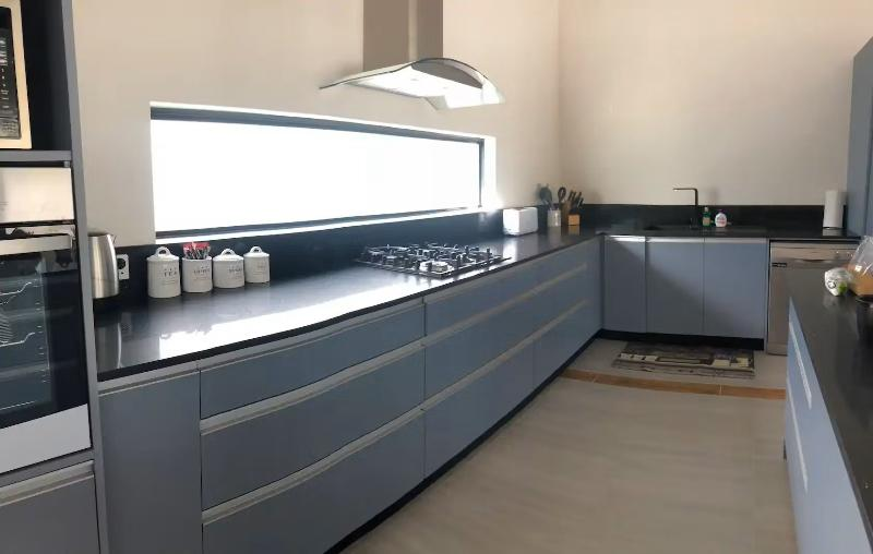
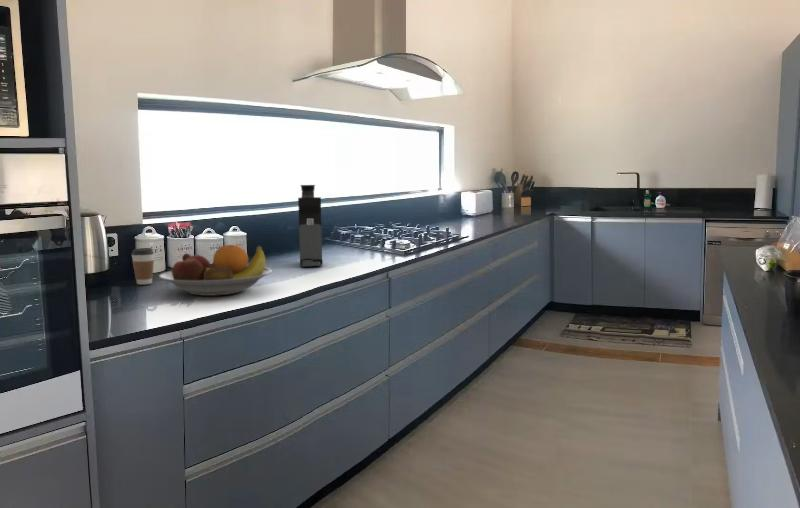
+ coffee cup (143, 266)
+ fruit bowl (216, 268)
+ coffee maker (310, 224)
